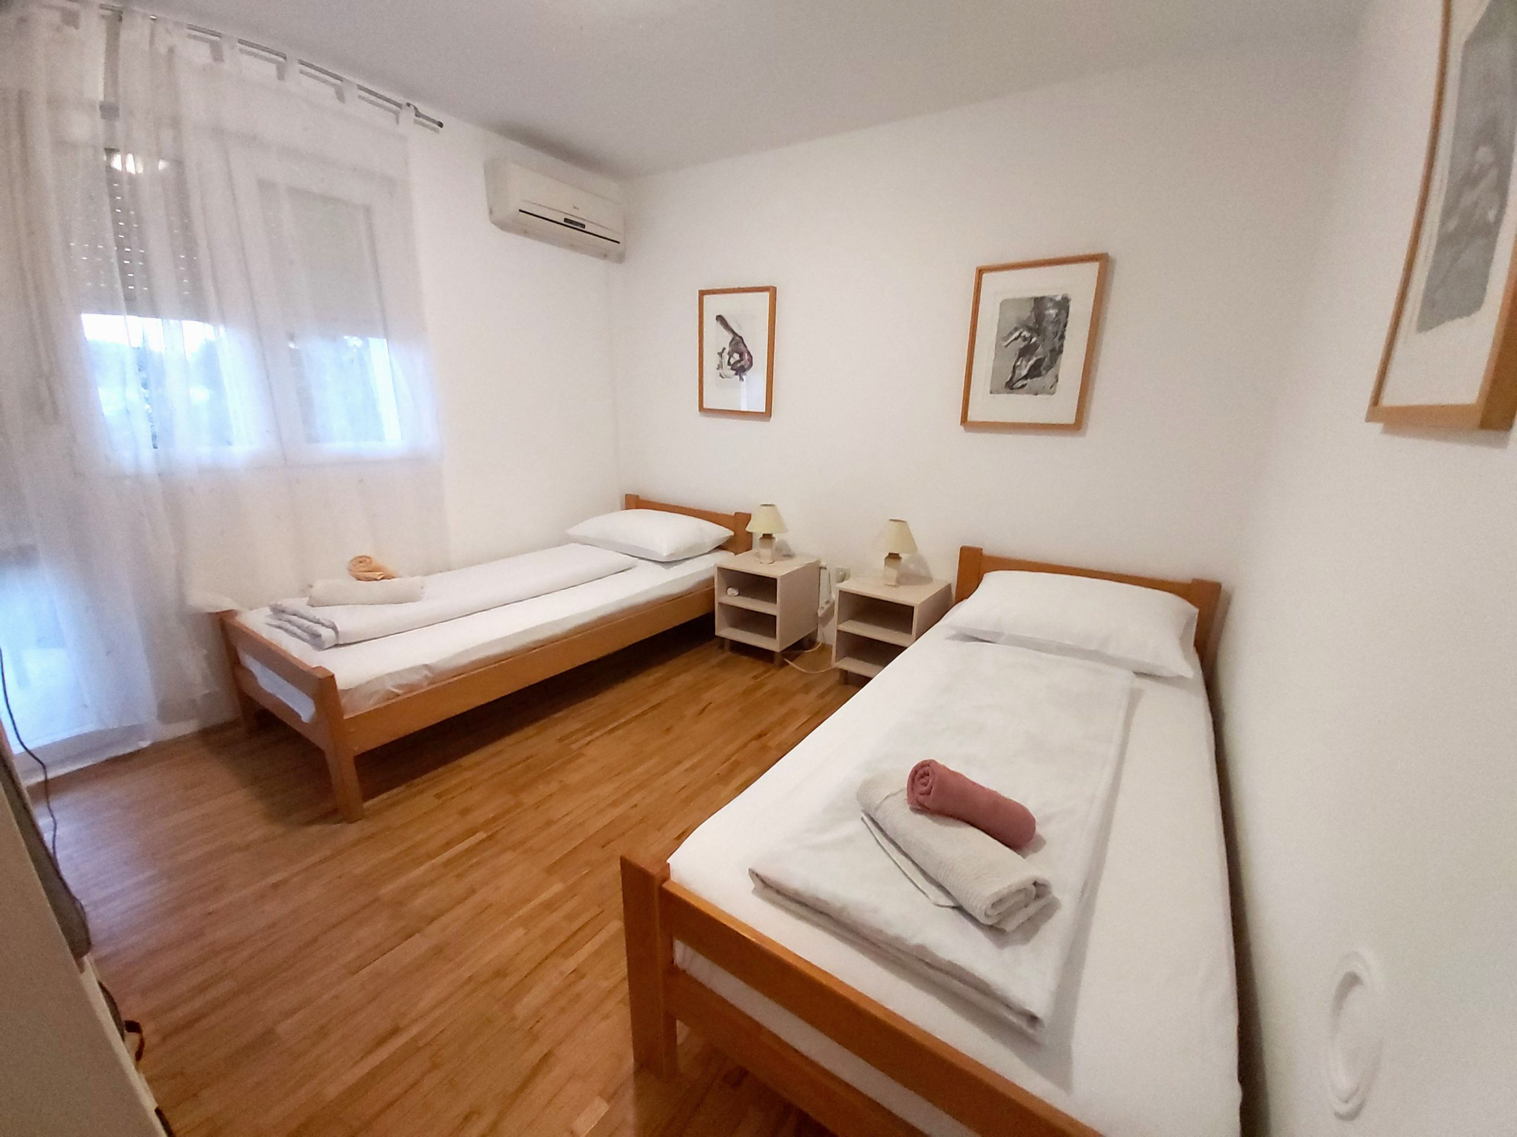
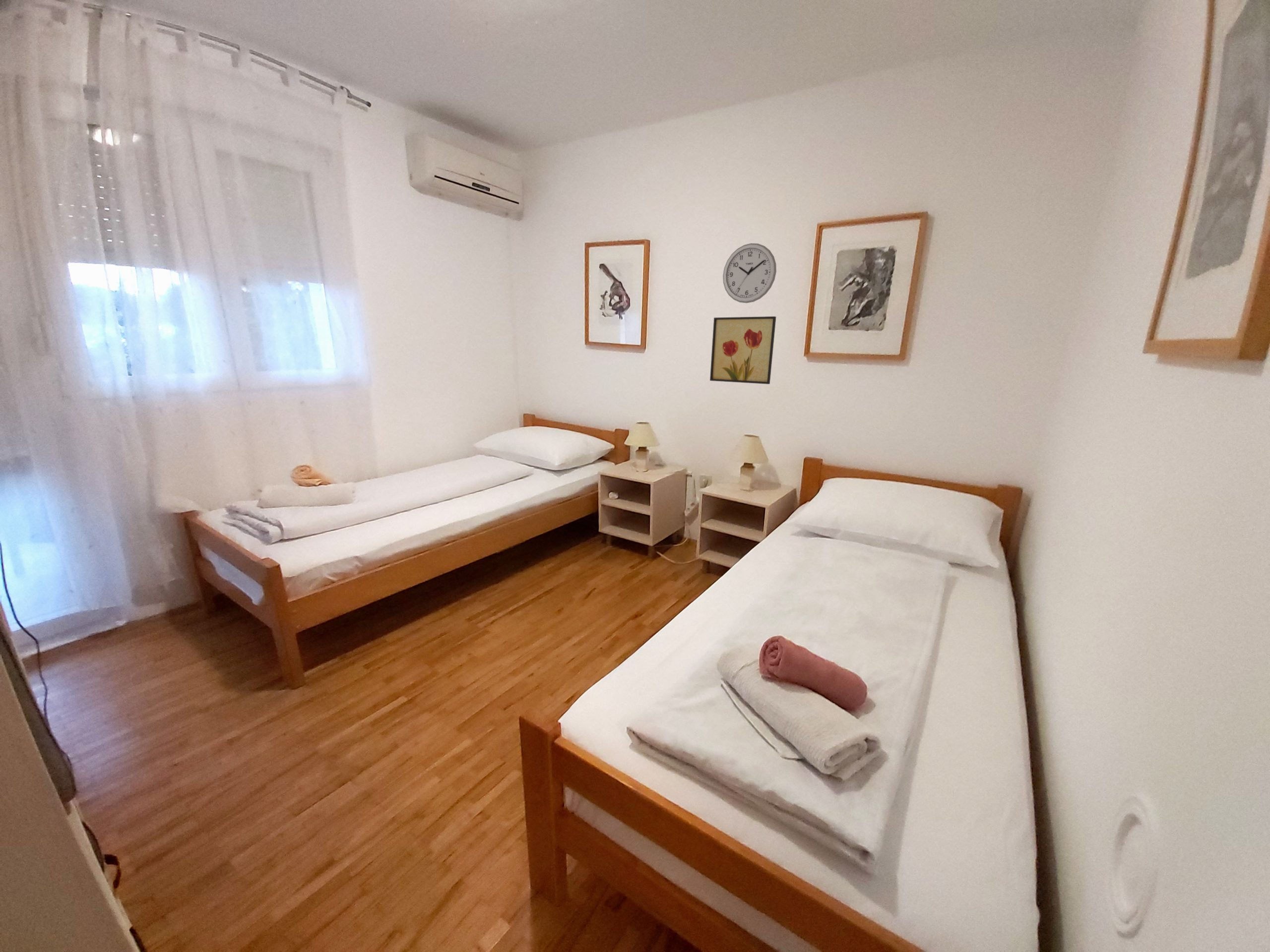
+ wall art (742, 350)
+ wall clock (748, 273)
